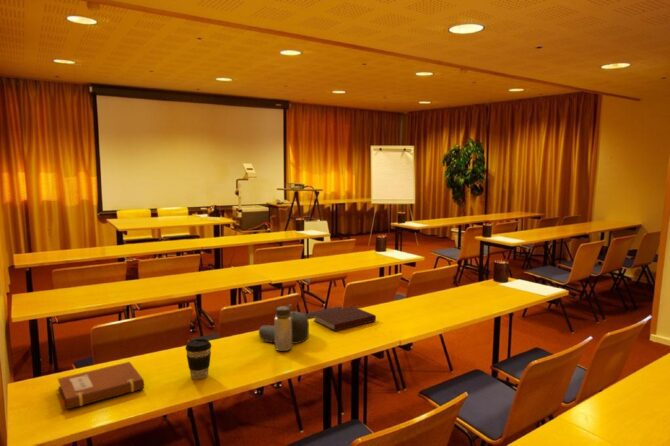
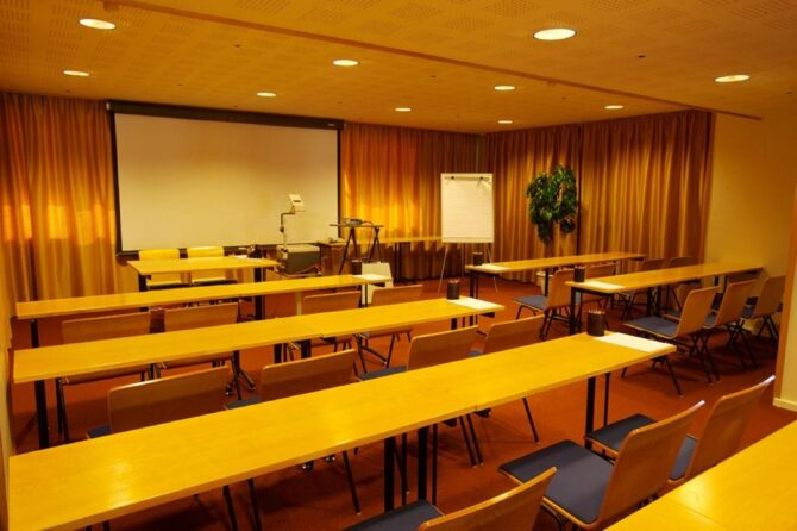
- notebook (344, 317)
- notebook (99, 384)
- water bottle (286, 318)
- coffee cup (198, 359)
